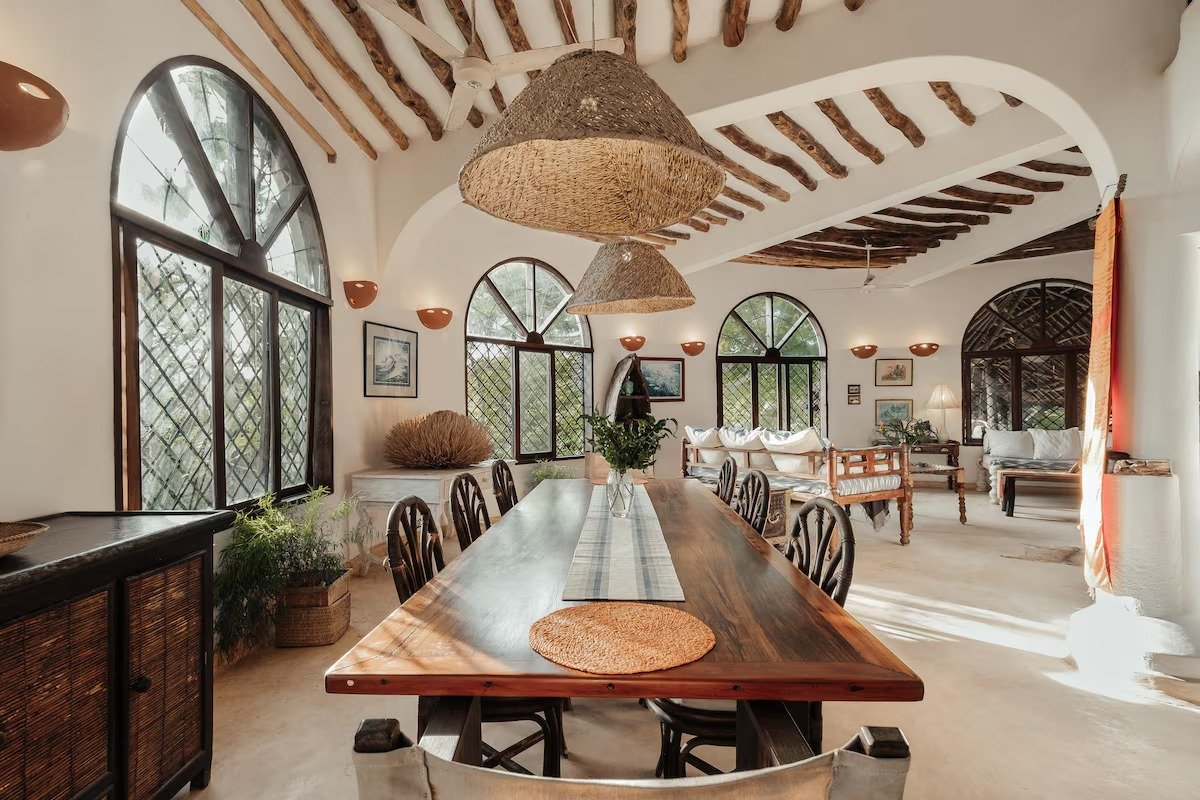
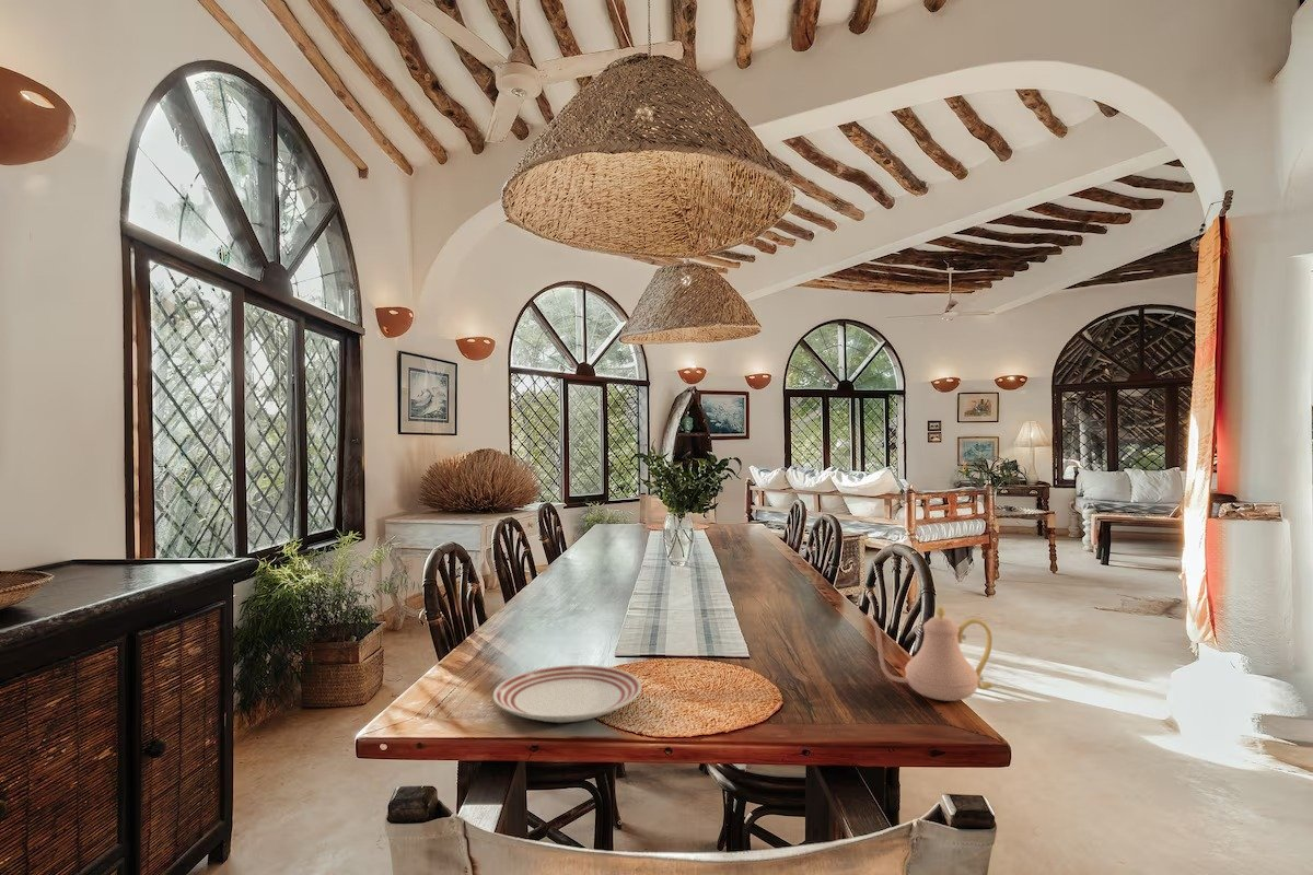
+ teapot (926, 650)
+ dinner plate (568, 695)
